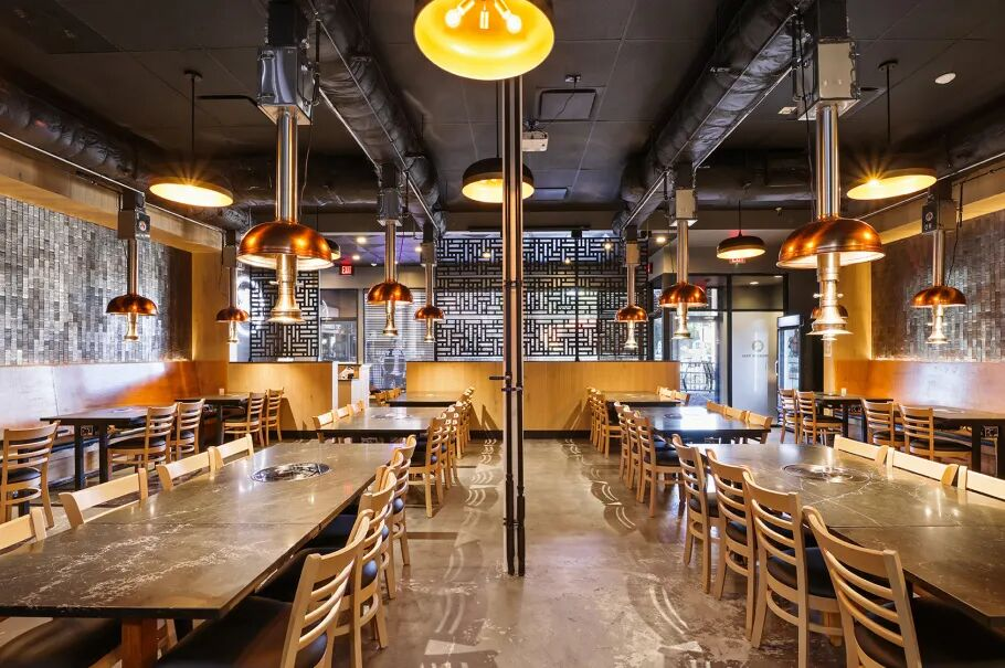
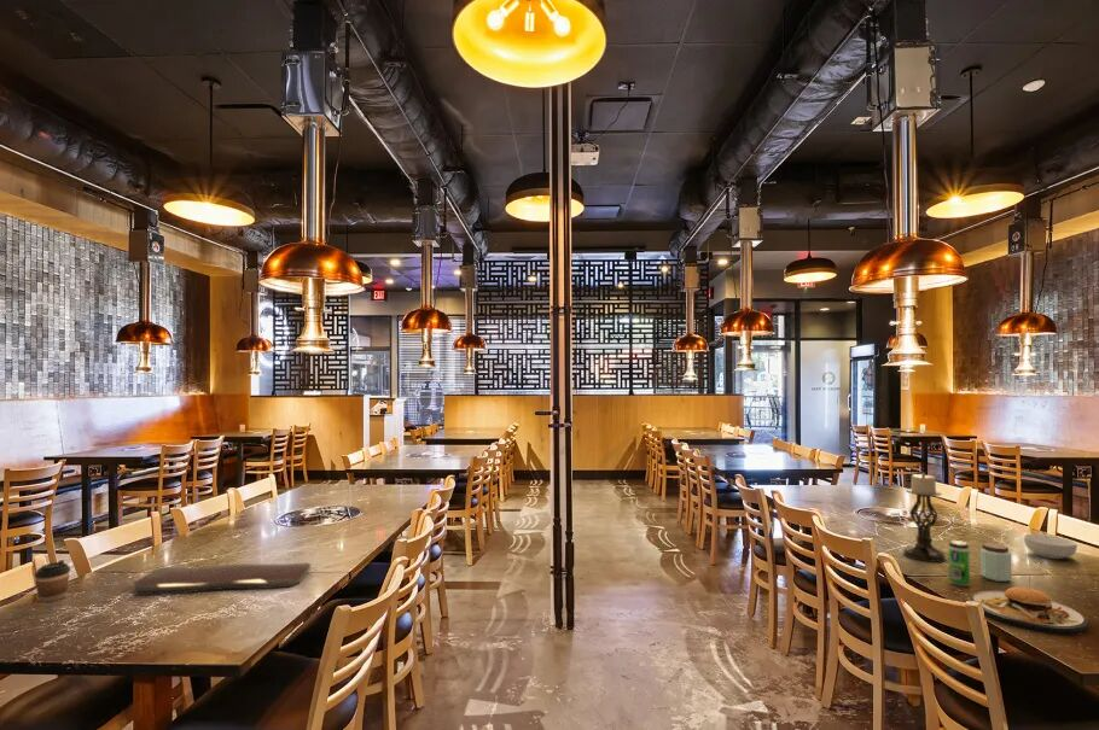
+ cereal bowl (1049, 547)
+ candle holder (924, 514)
+ plate (1025, 591)
+ beverage can (959, 562)
+ serving tray (226, 576)
+ coffee cup (52, 580)
+ peanut butter (995, 561)
